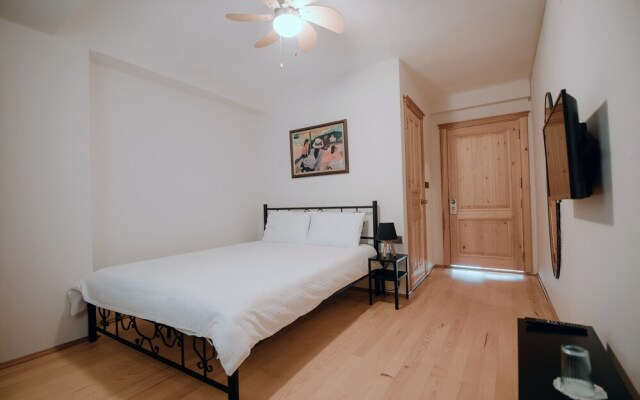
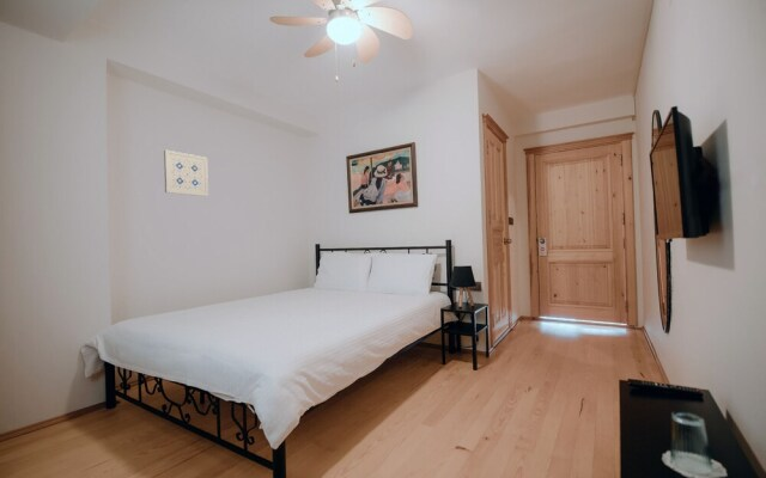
+ wall art (187, 173)
